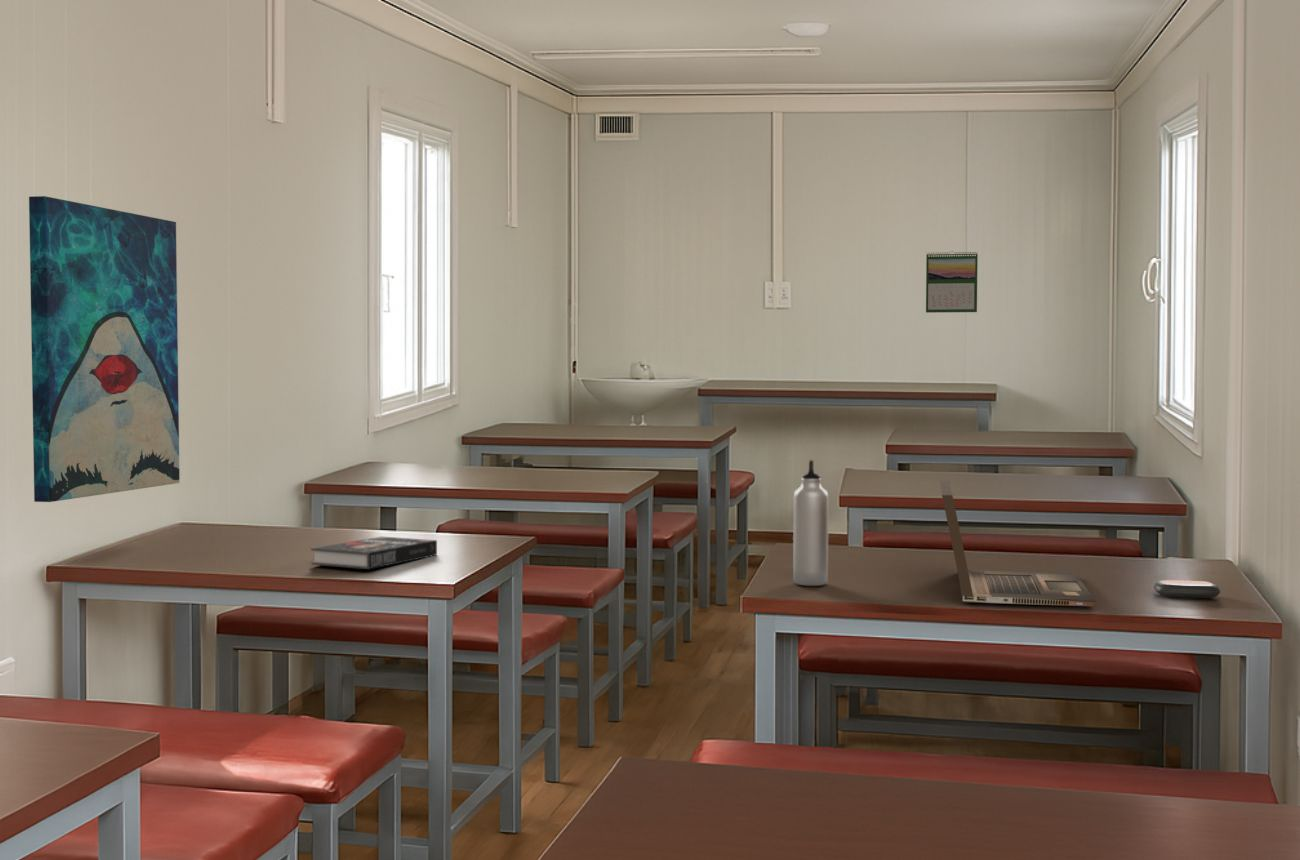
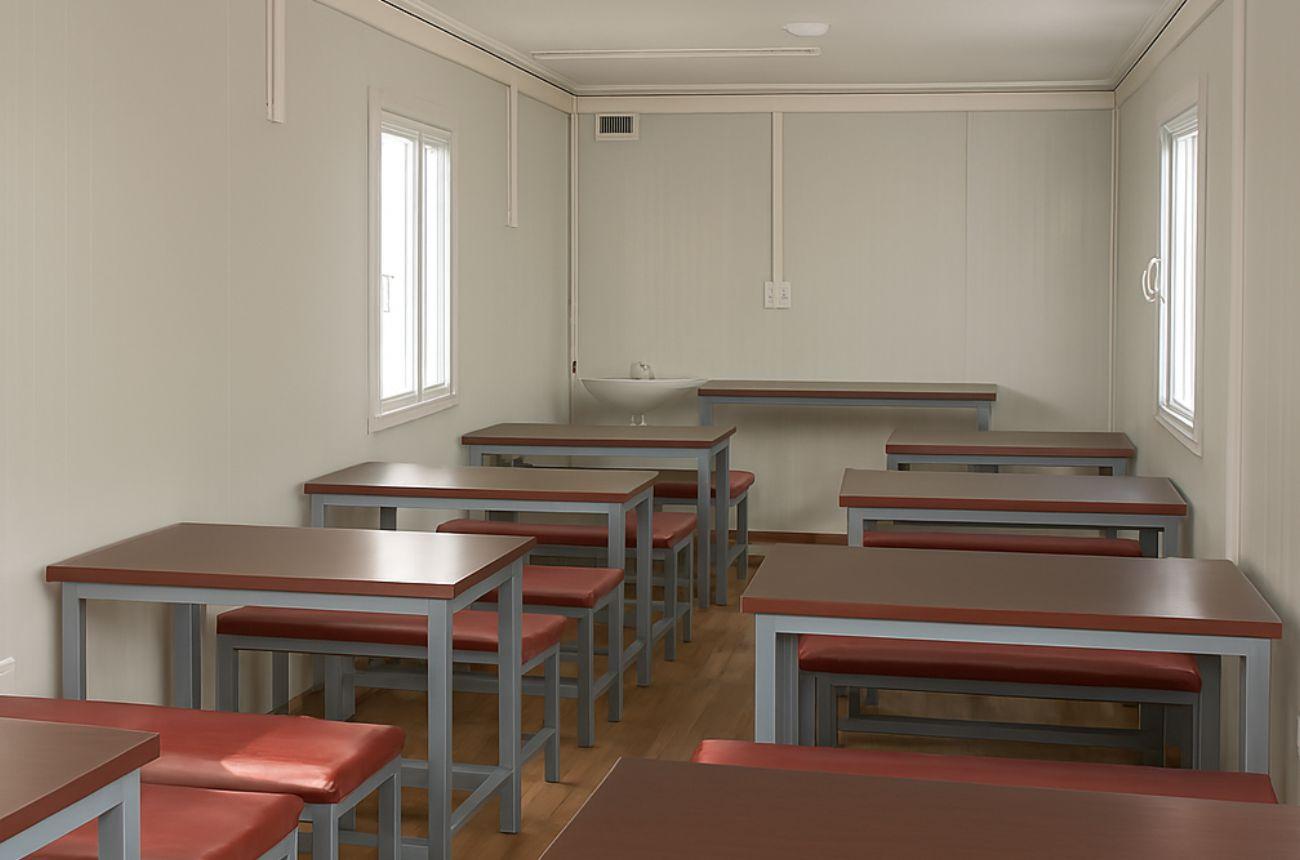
- book (375, 552)
- wall art (110, 351)
- calendar (951, 281)
- laptop (1012, 571)
- water bottle (810, 521)
- remote control (1186, 589)
